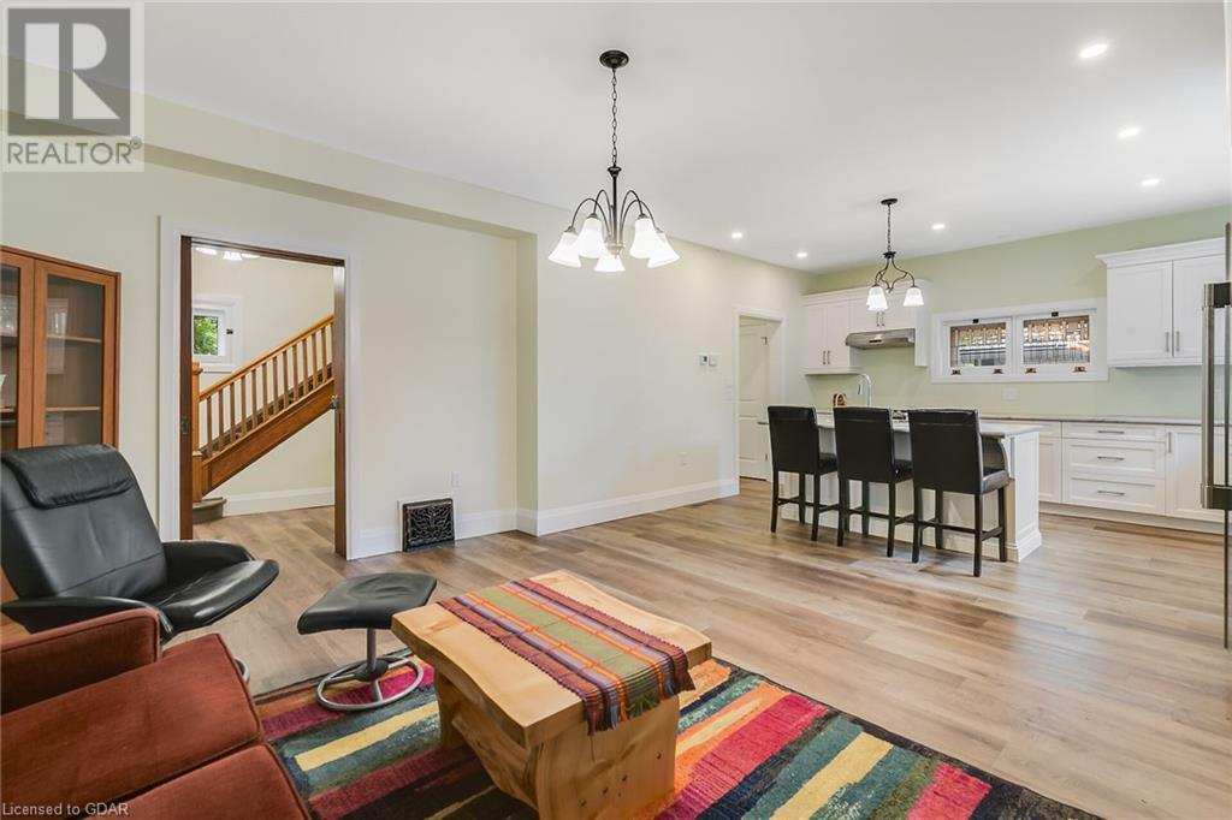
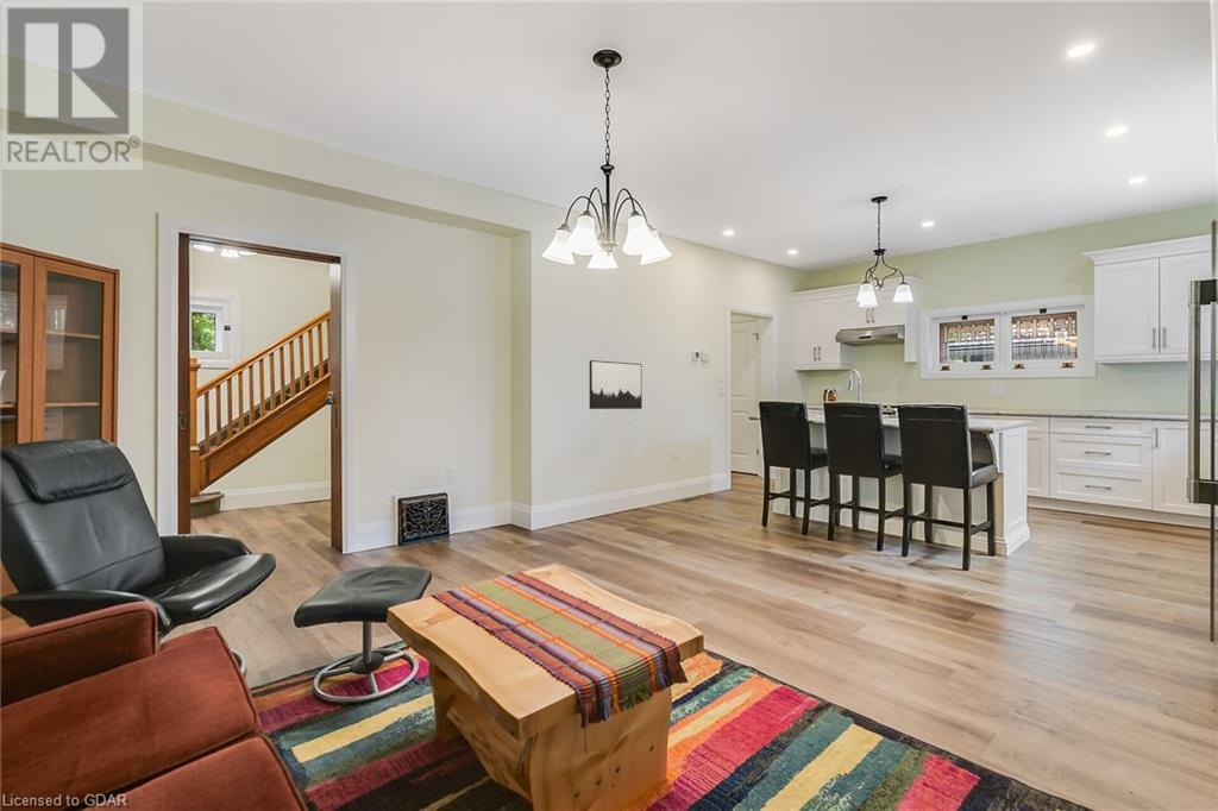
+ wall art (616, 385)
